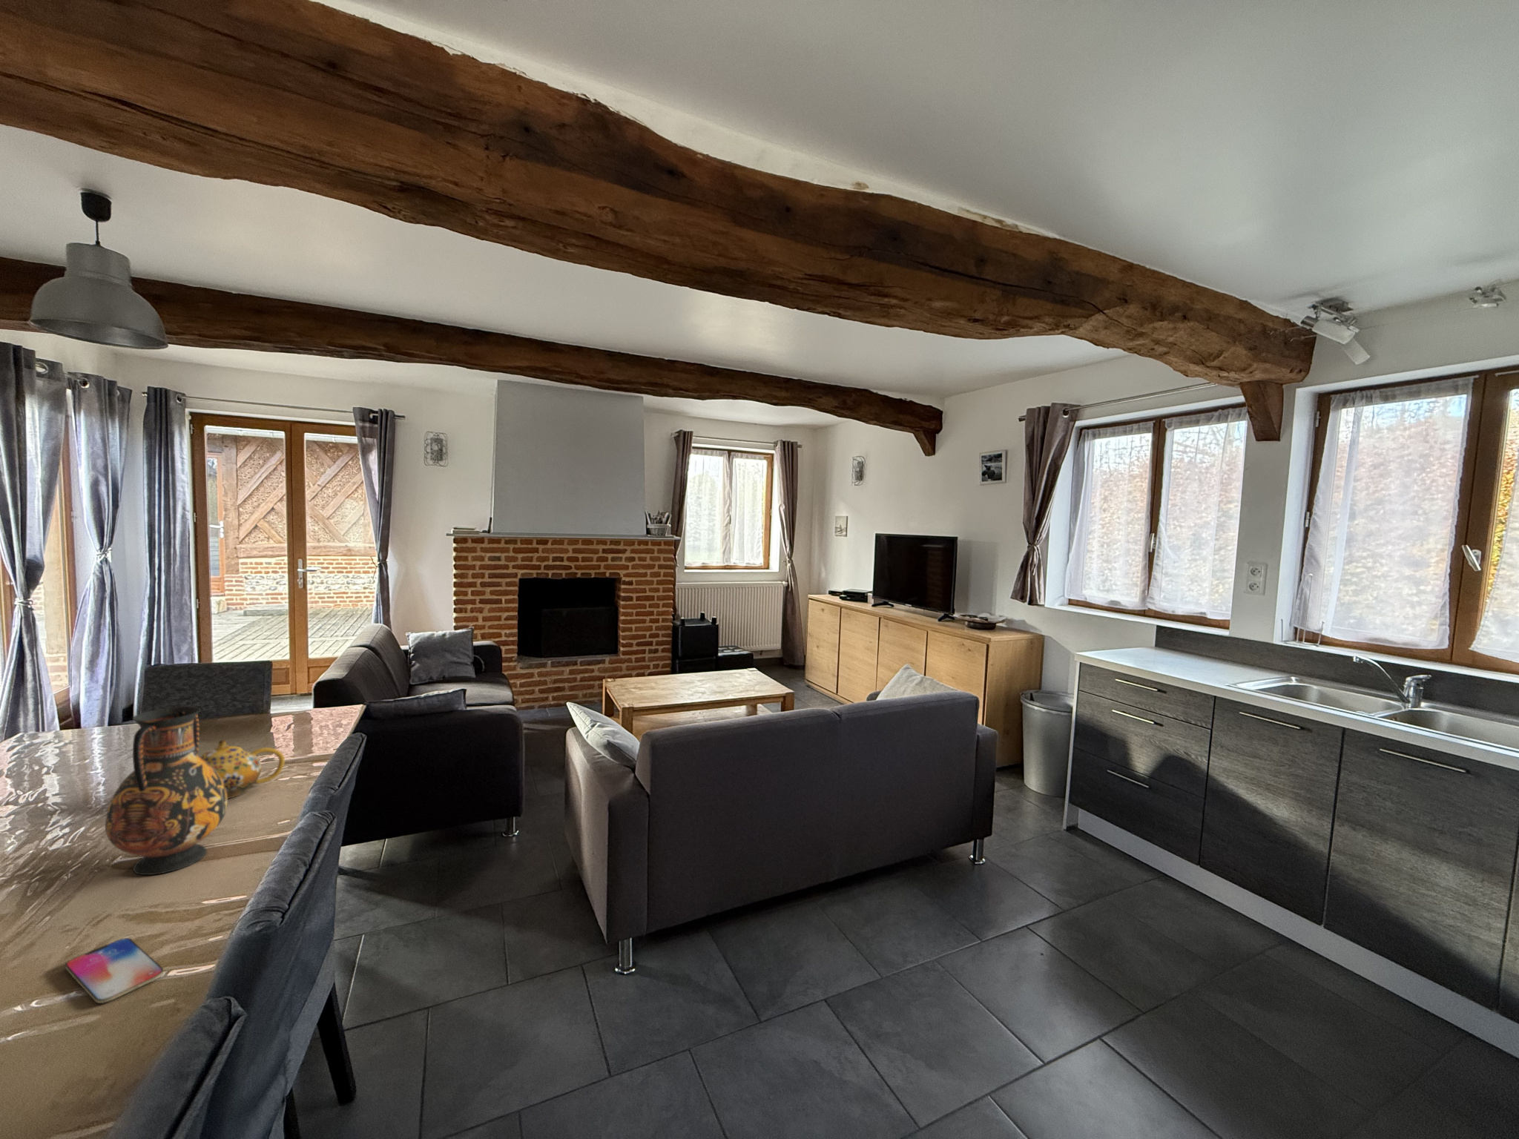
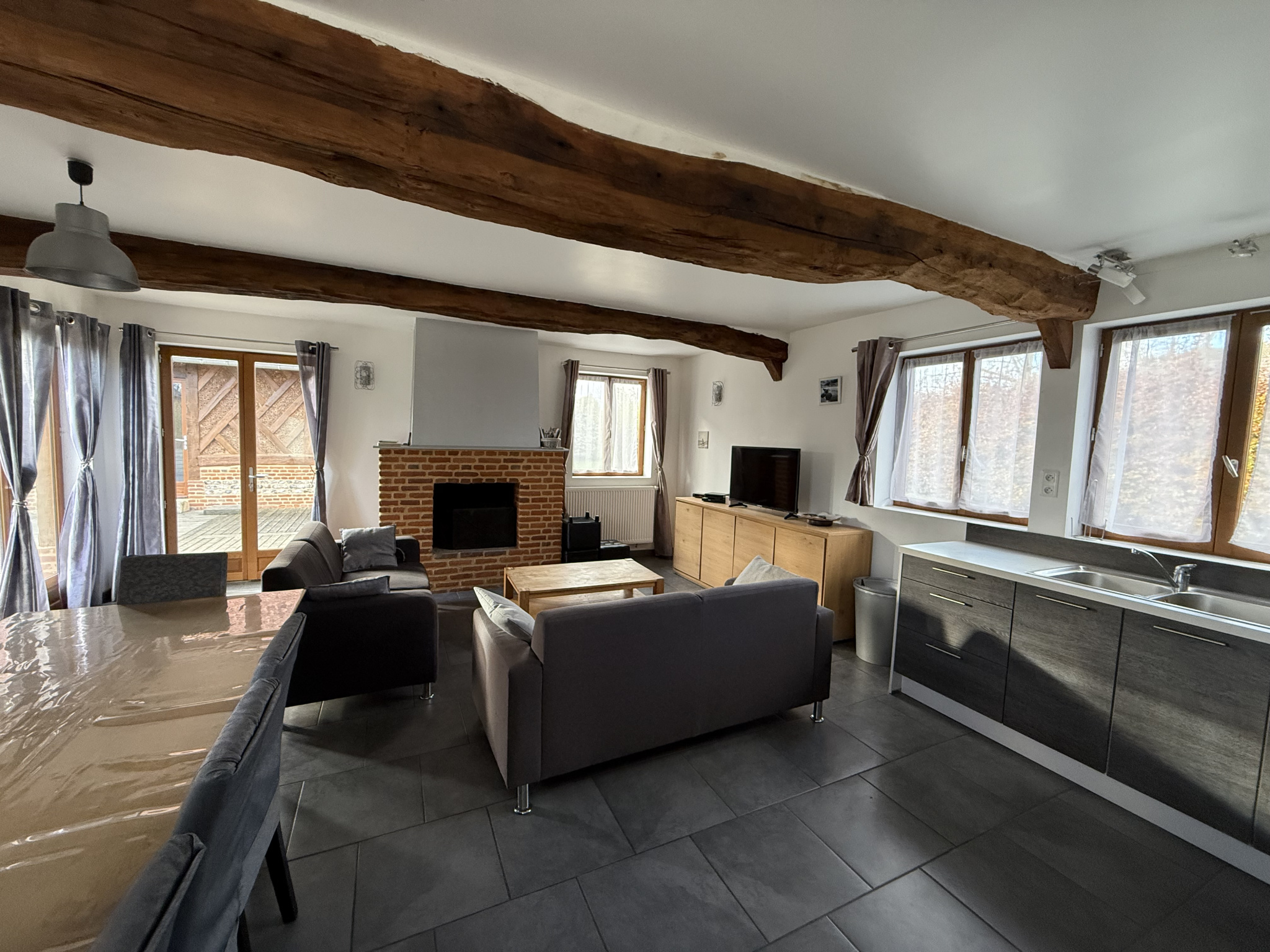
- smartphone (114, 968)
- vase (169, 787)
- teapot (221, 767)
